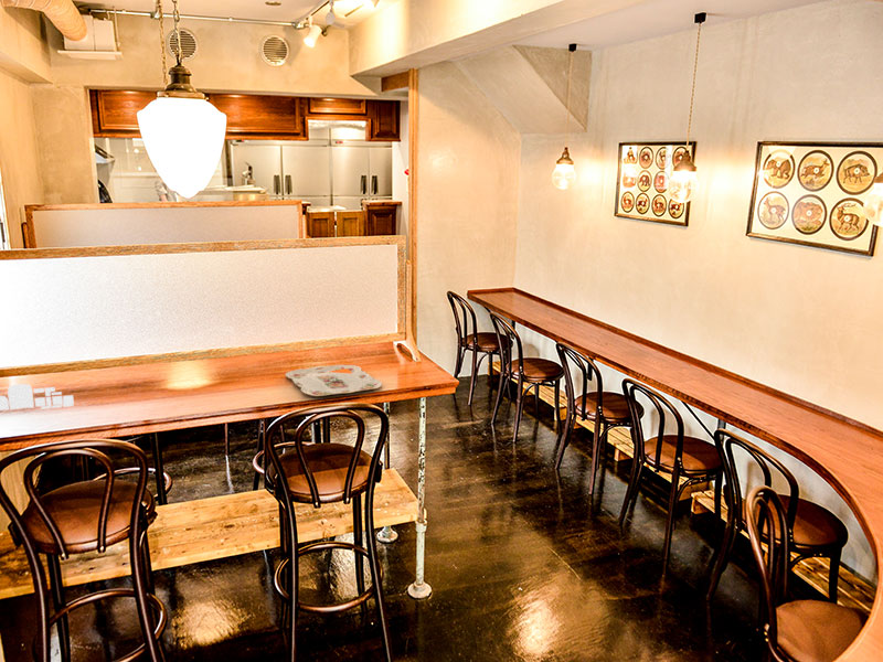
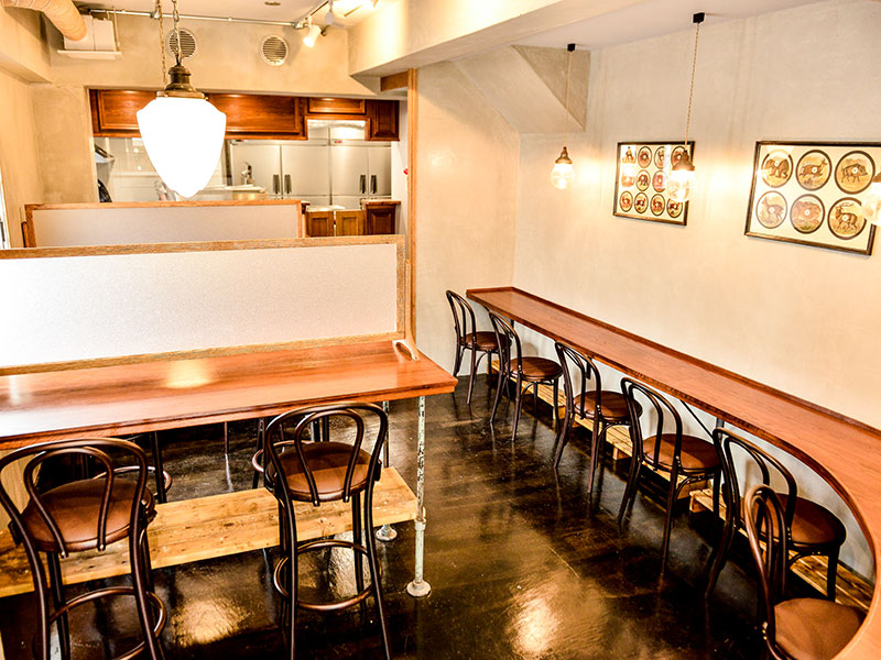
- serving tray (332, 380)
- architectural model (32, 396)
